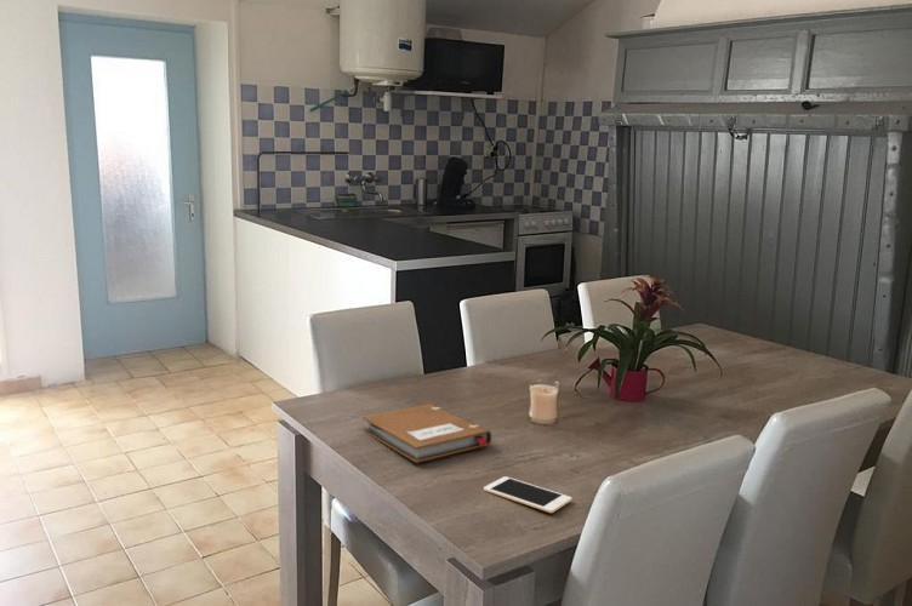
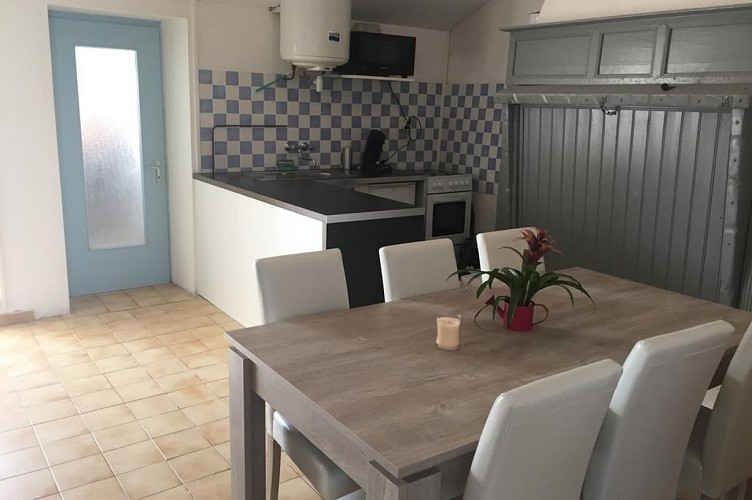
- cell phone (526, 493)
- notebook (427, 430)
